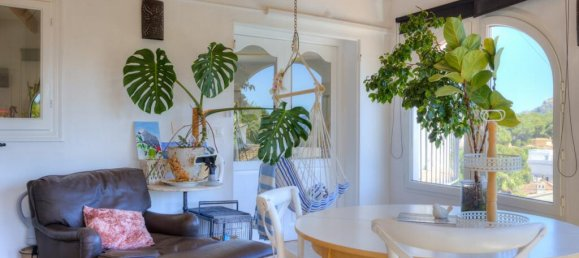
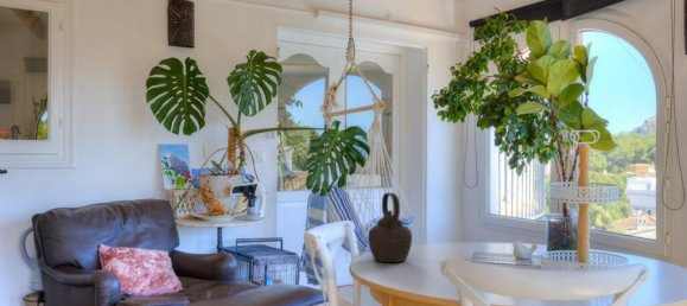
+ teapot (388, 225)
